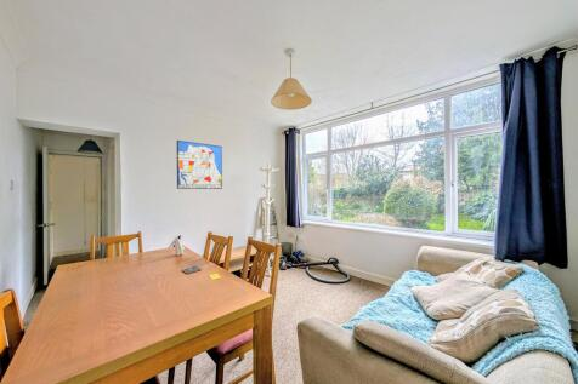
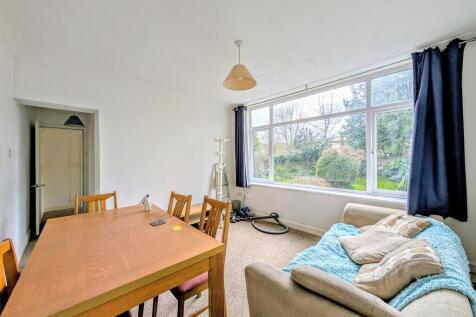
- wall art (200, 166)
